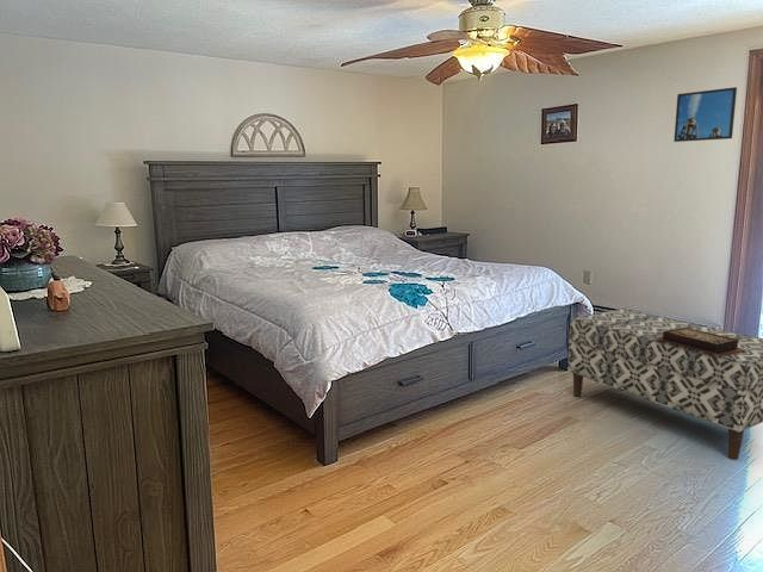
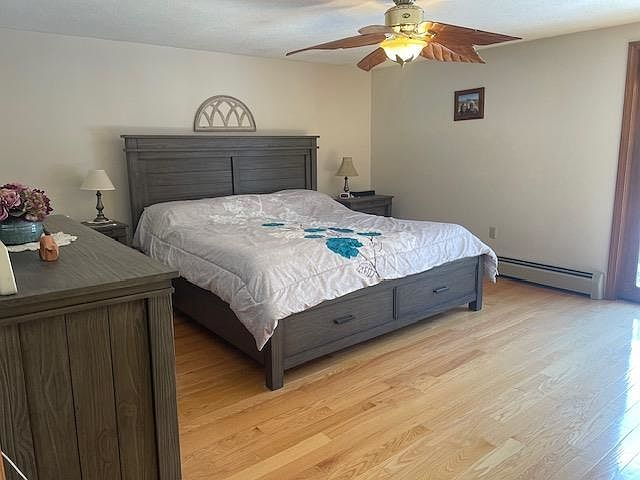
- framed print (703, 116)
- decorative box (699, 338)
- bench (670, 373)
